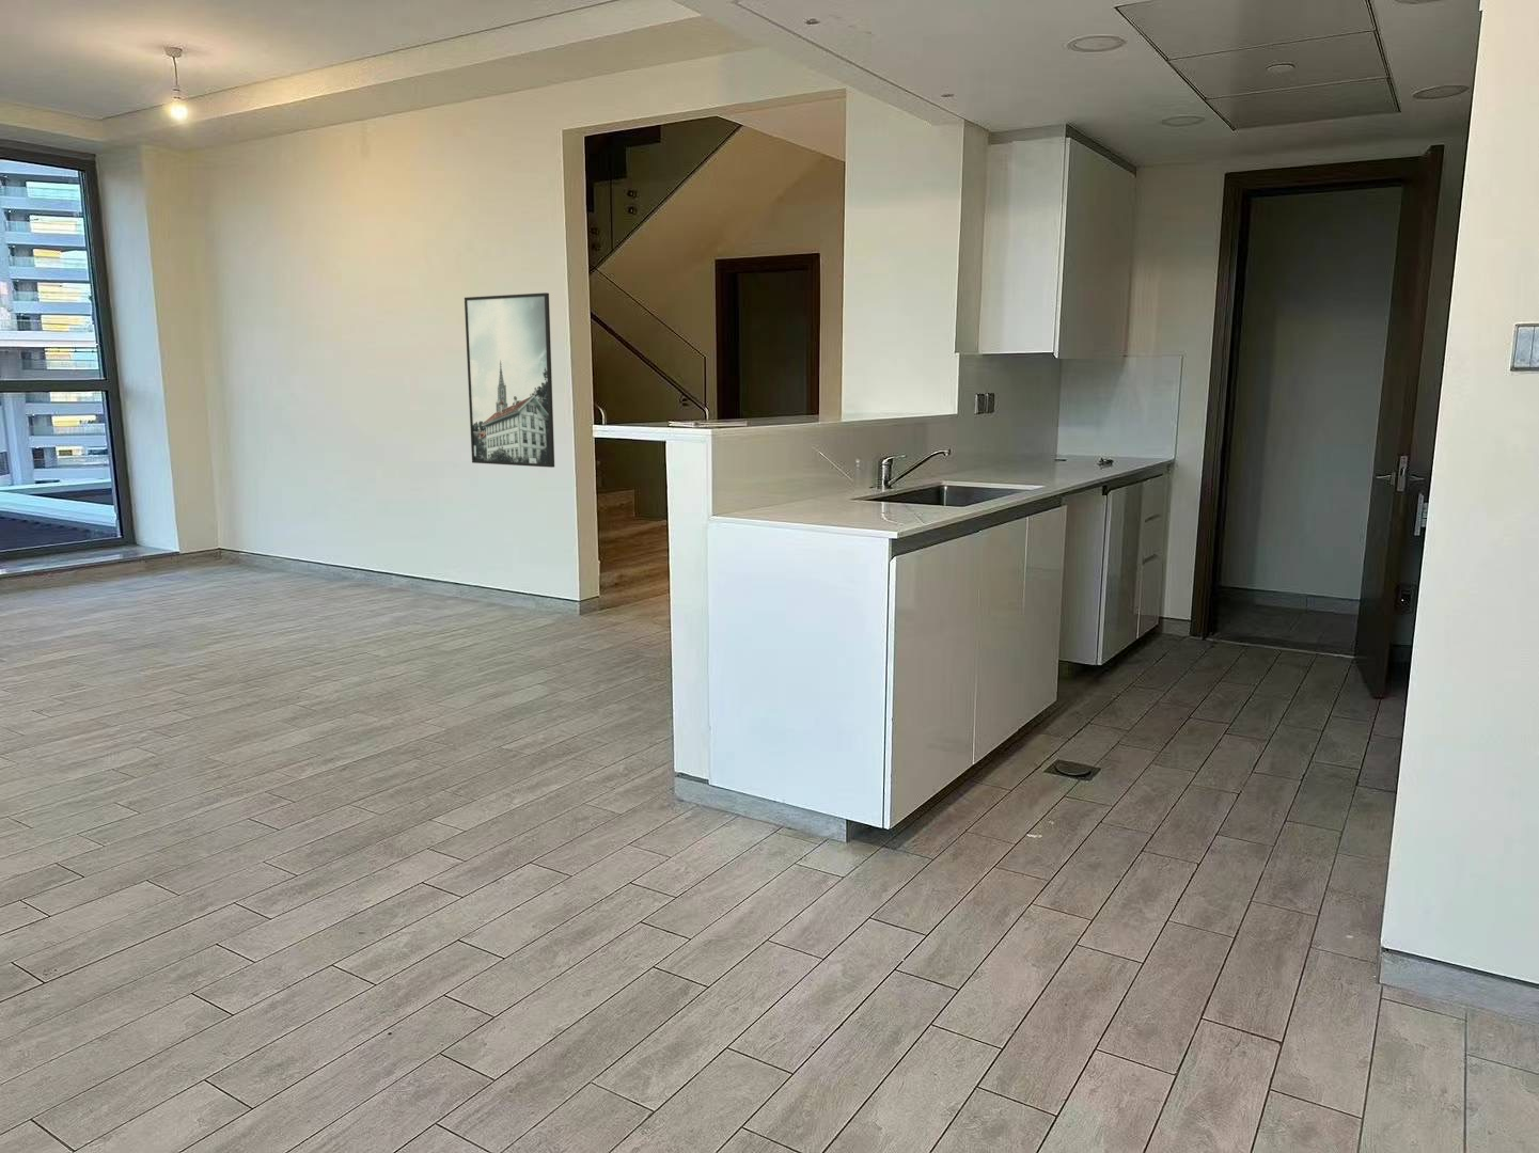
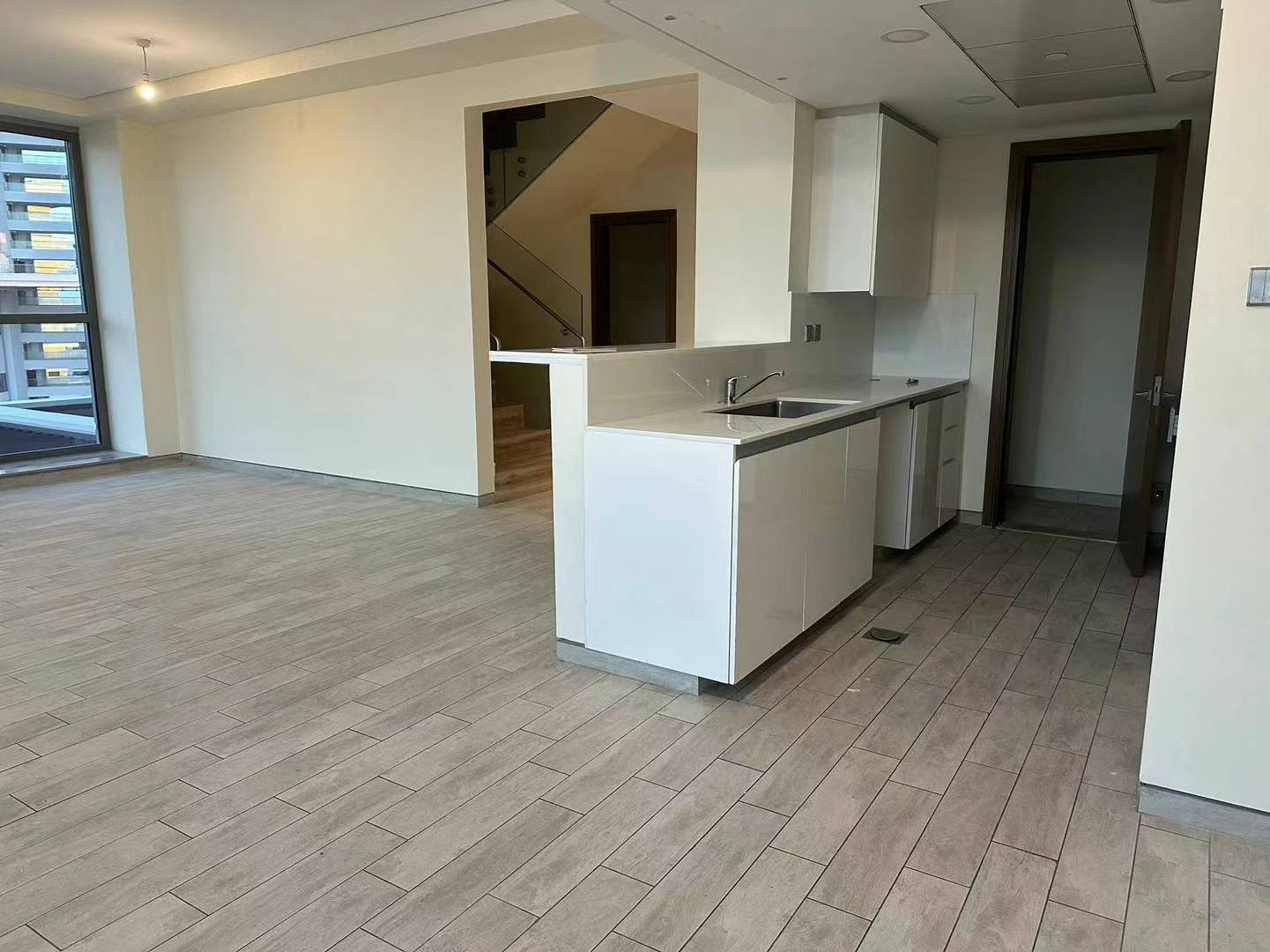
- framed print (509, 382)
